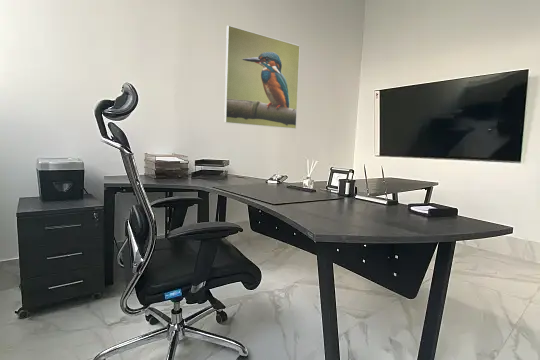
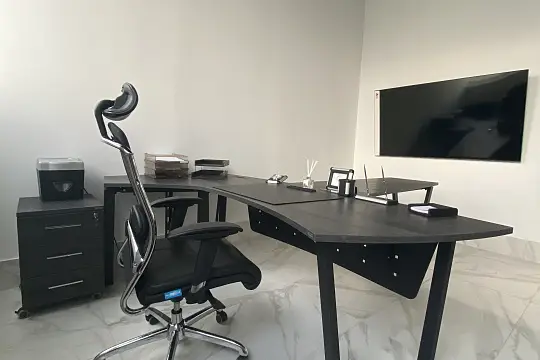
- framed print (264, 81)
